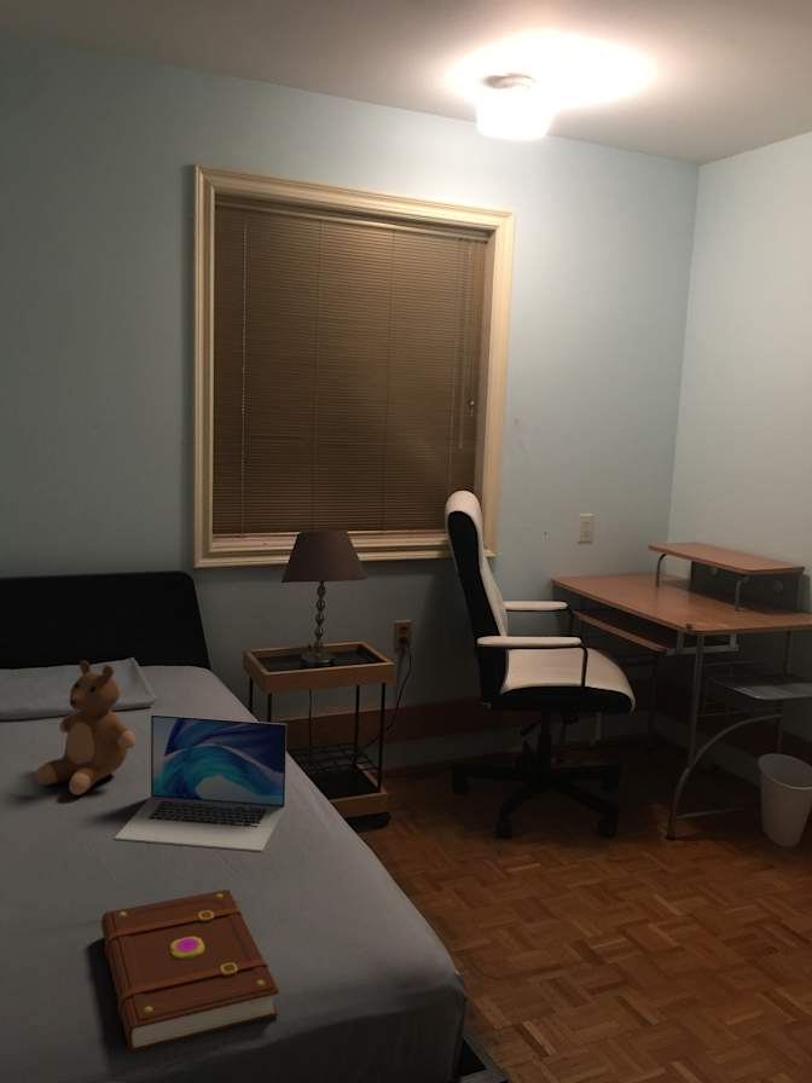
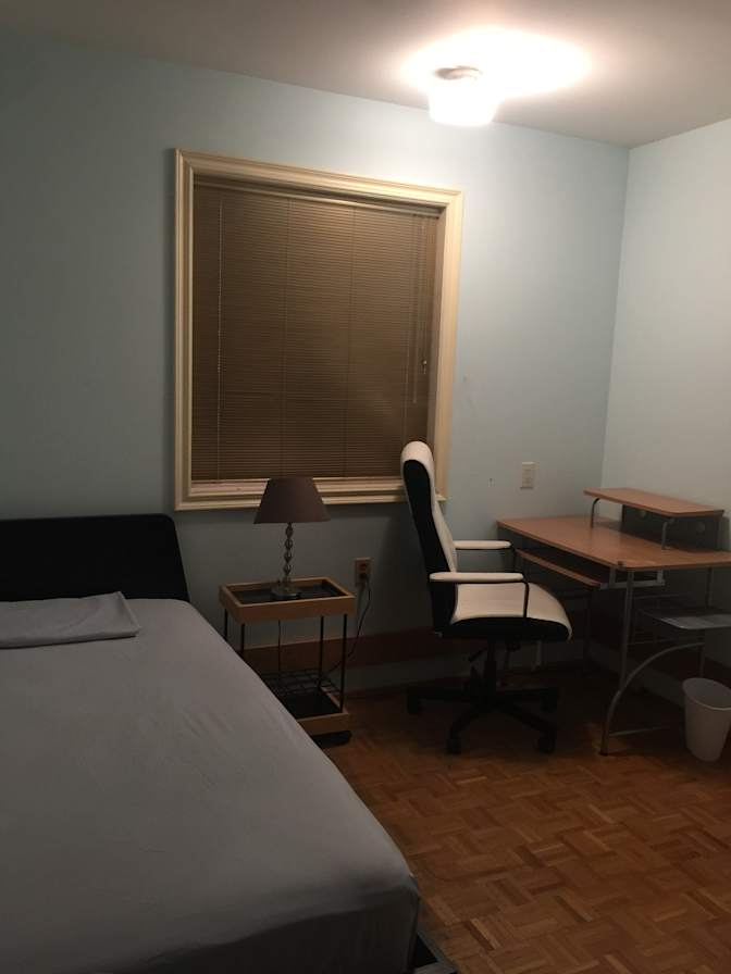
- teddy bear (83, 723)
- book (184, 959)
- laptop (203, 778)
